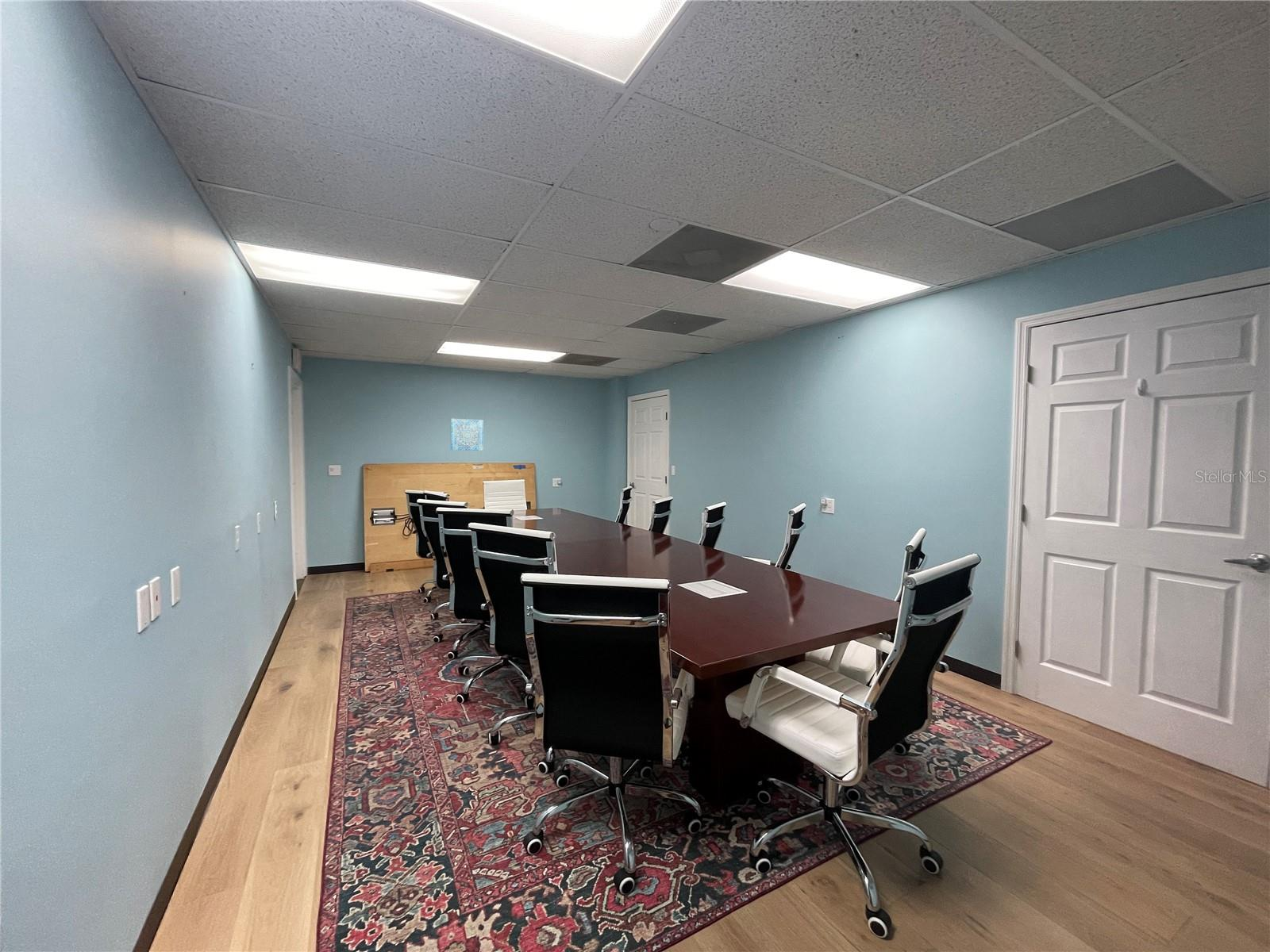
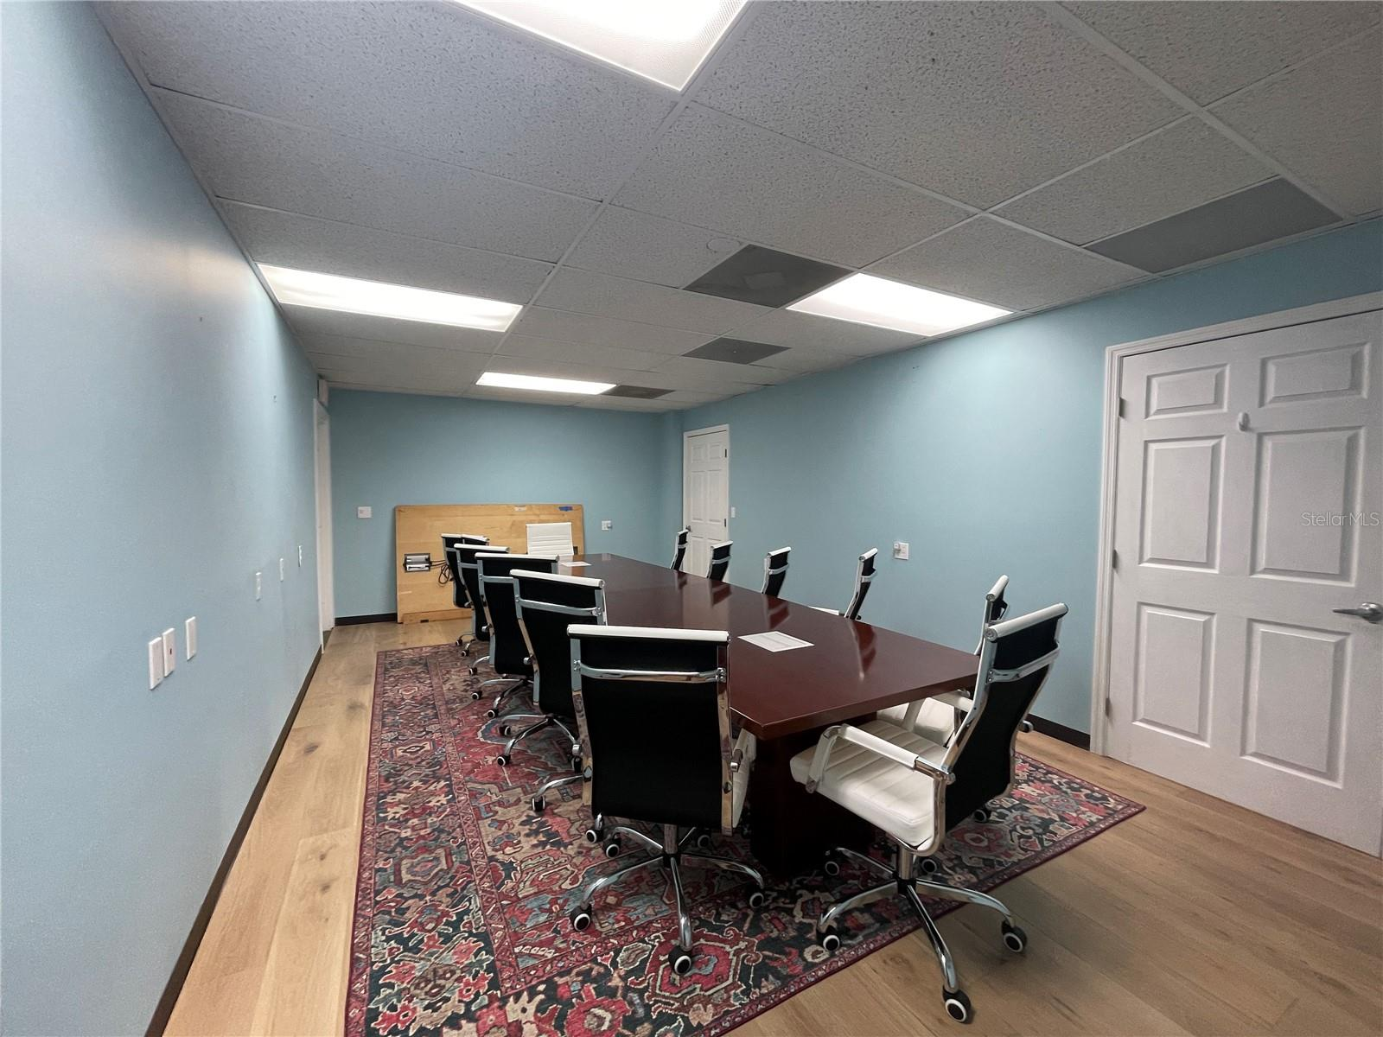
- wall art (467, 435)
